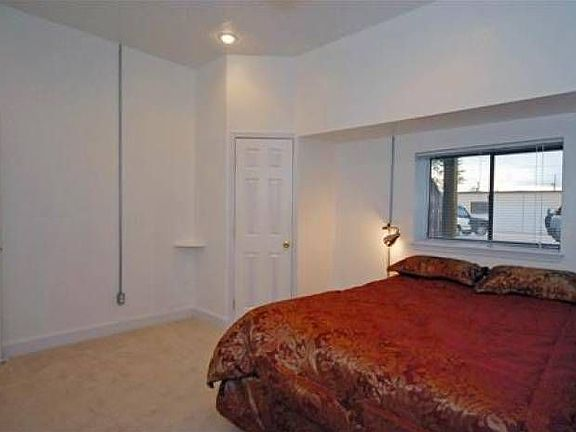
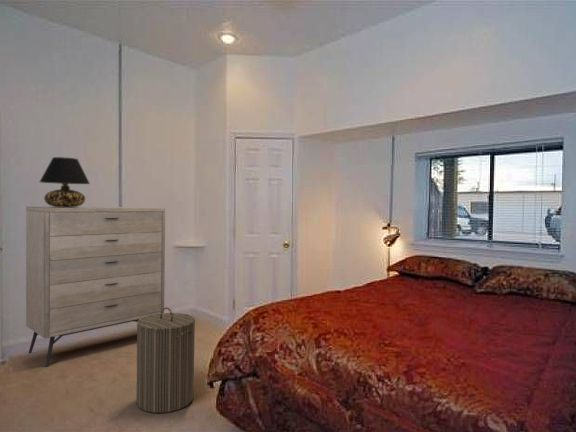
+ dresser (99, 276)
+ table lamp (65, 182)
+ laundry hamper (166, 353)
